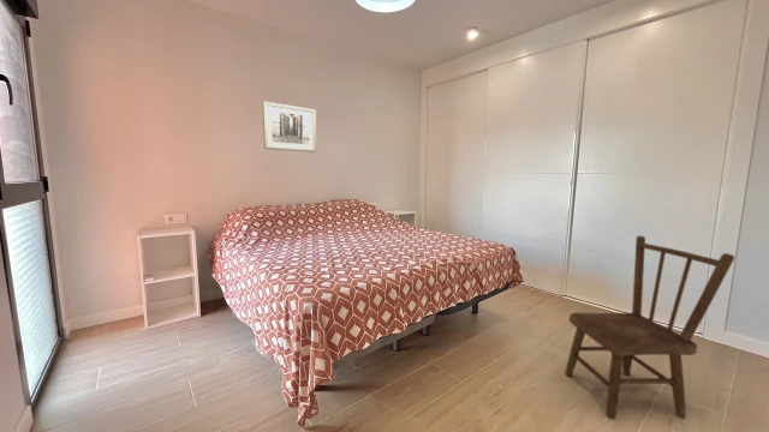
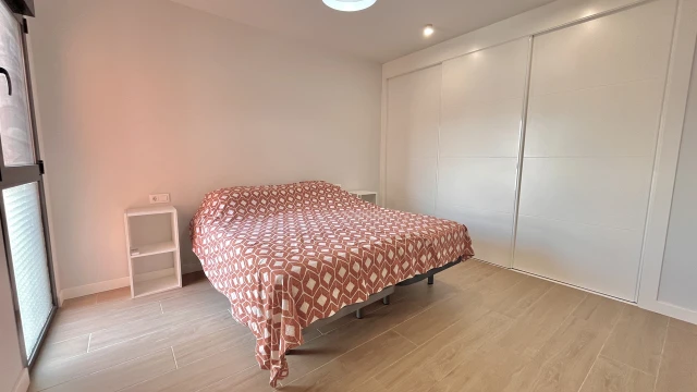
- dining chair (631, 320)
- wall art (291, 128)
